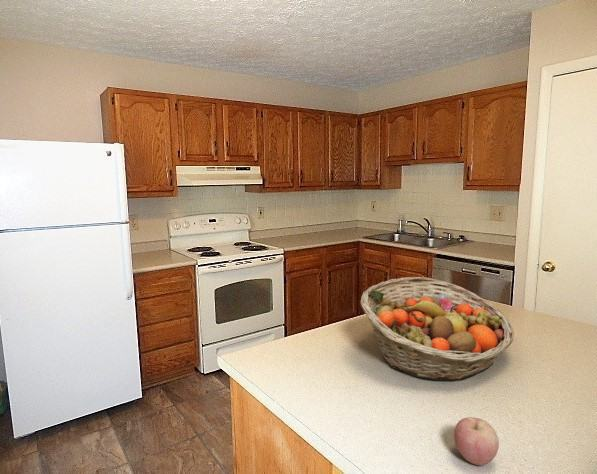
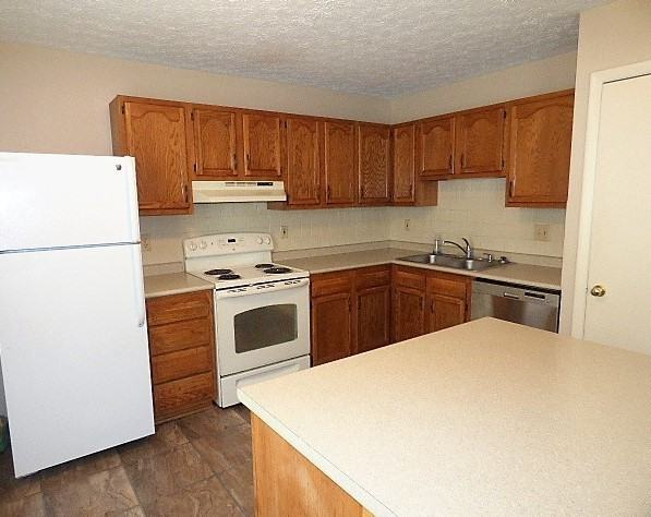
- fruit basket (434, 323)
- apple (475, 441)
